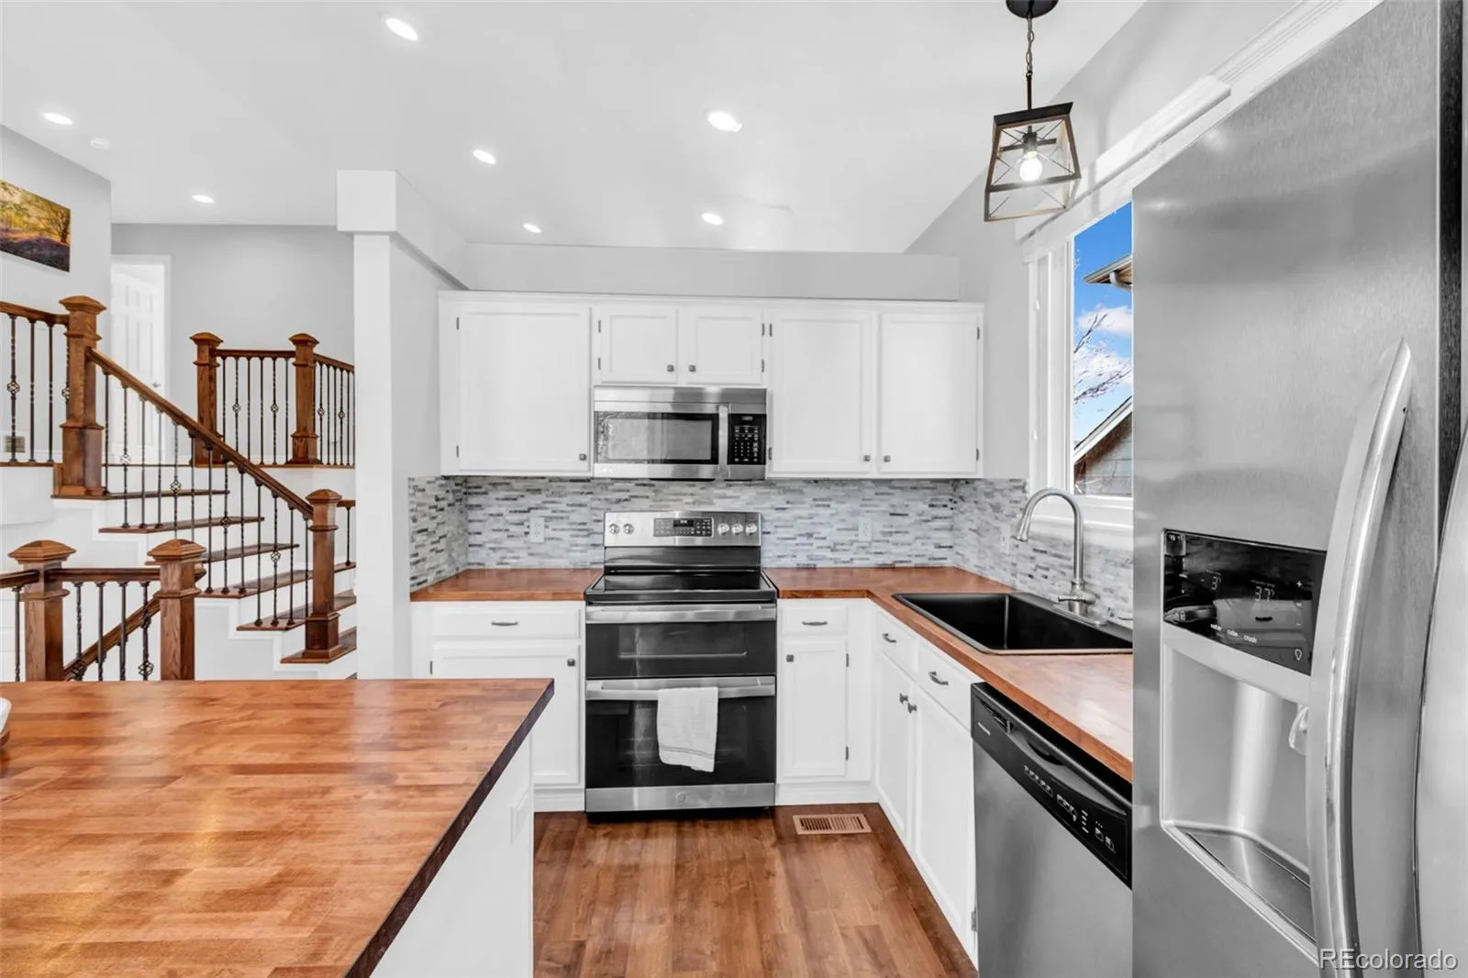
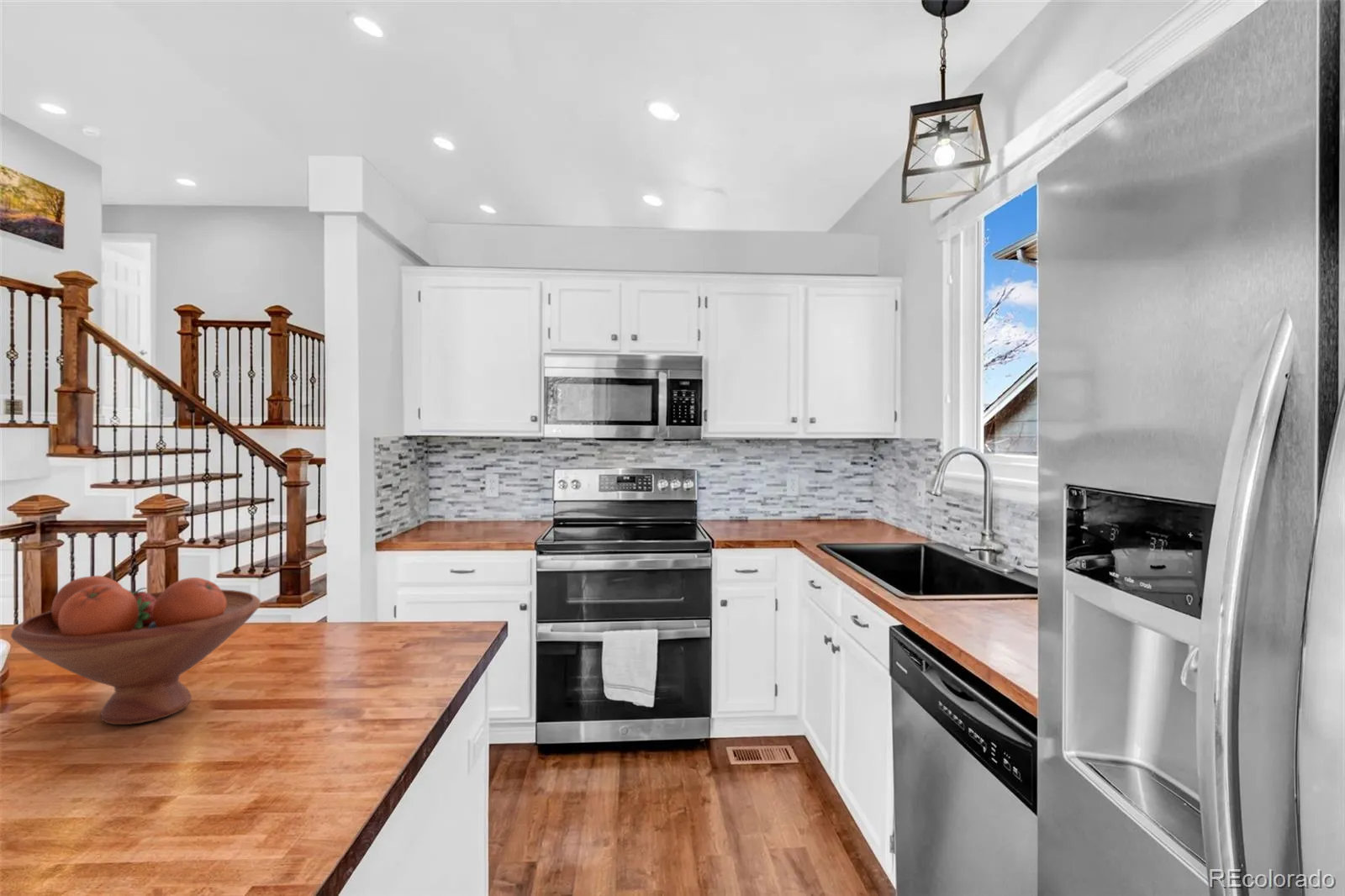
+ fruit bowl (147, 641)
